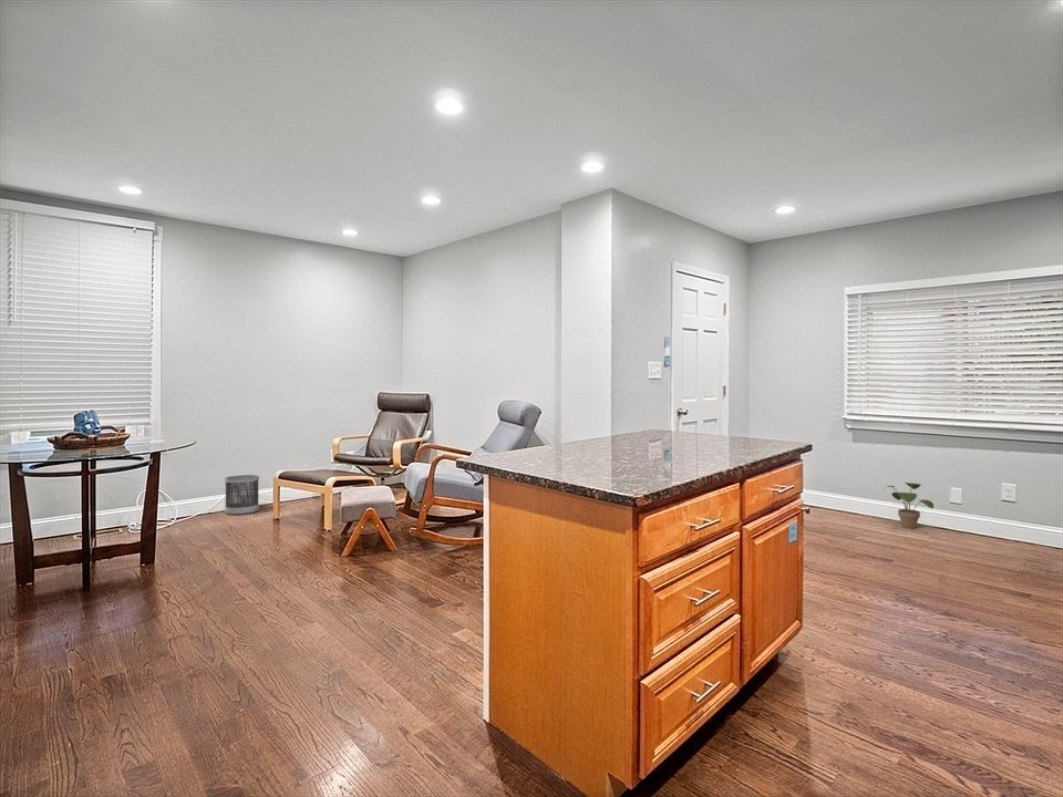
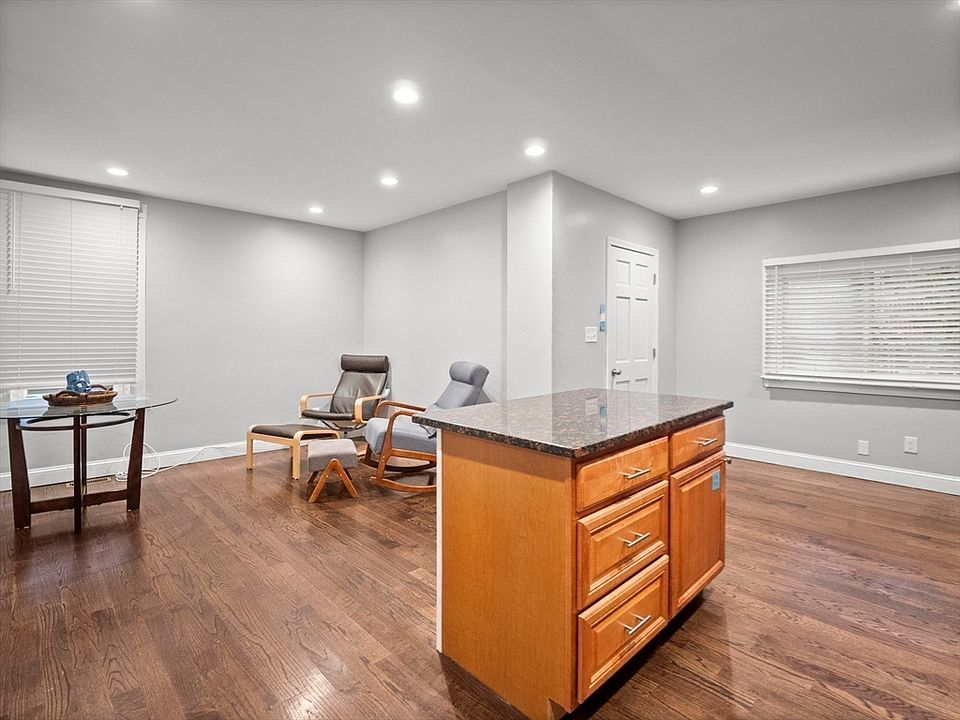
- wastebasket (242, 494)
- potted plant (909, 505)
